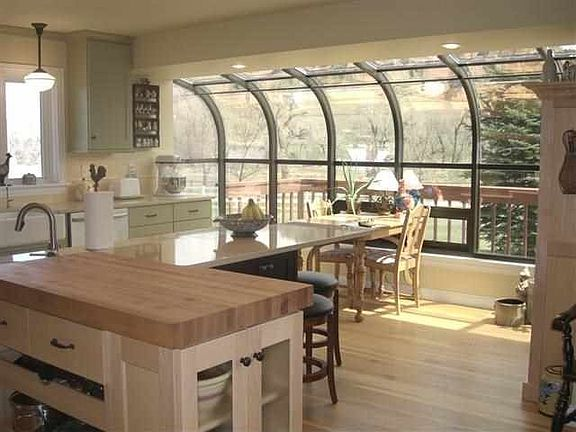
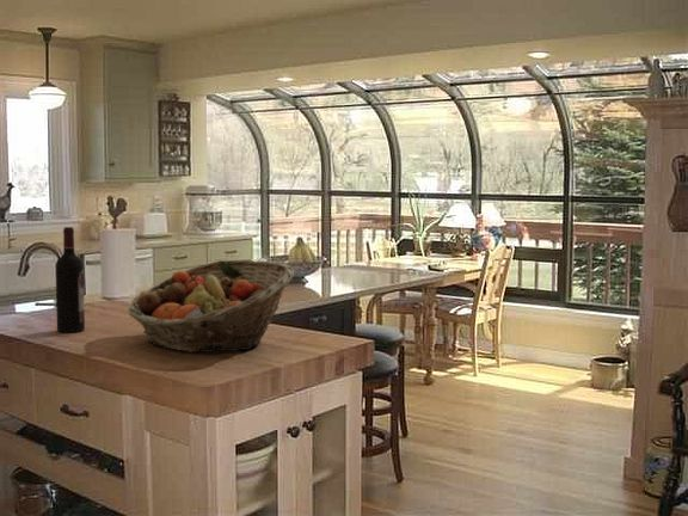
+ wine bottle (69, 278)
+ fruit basket (211, 302)
